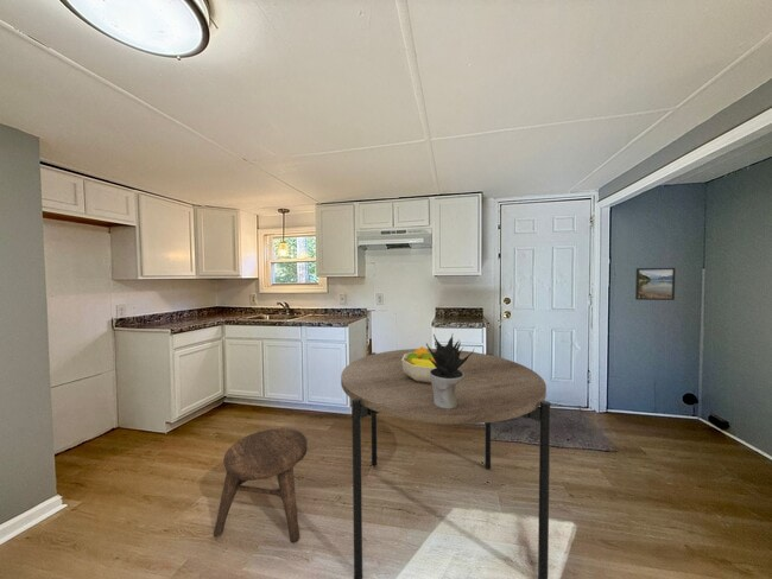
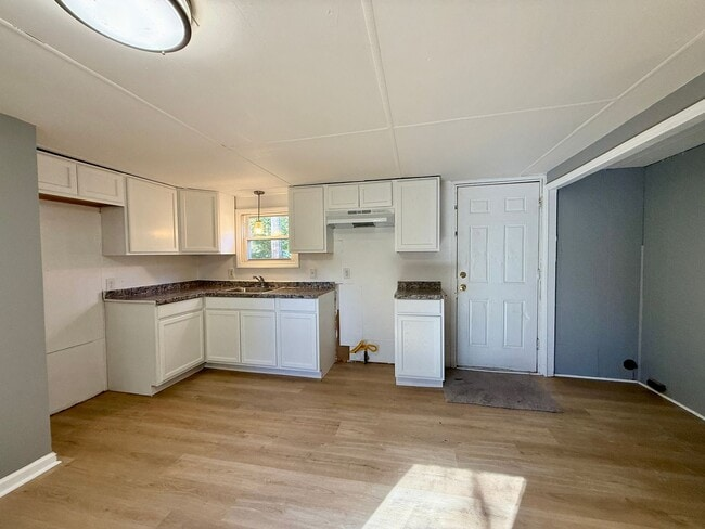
- dining table (437, 422)
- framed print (654, 284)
- fruit bowl (424, 363)
- stool (270, 489)
- potted plant (448, 367)
